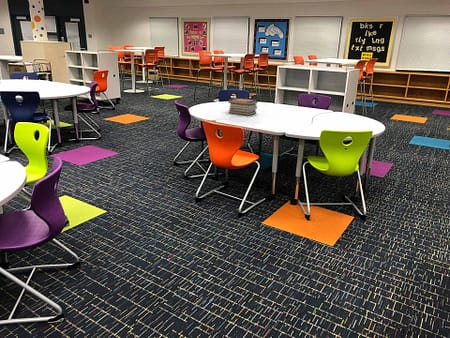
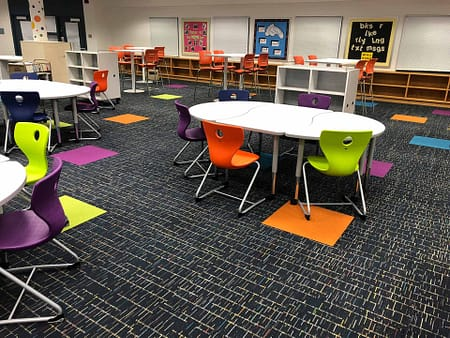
- book stack (242, 106)
